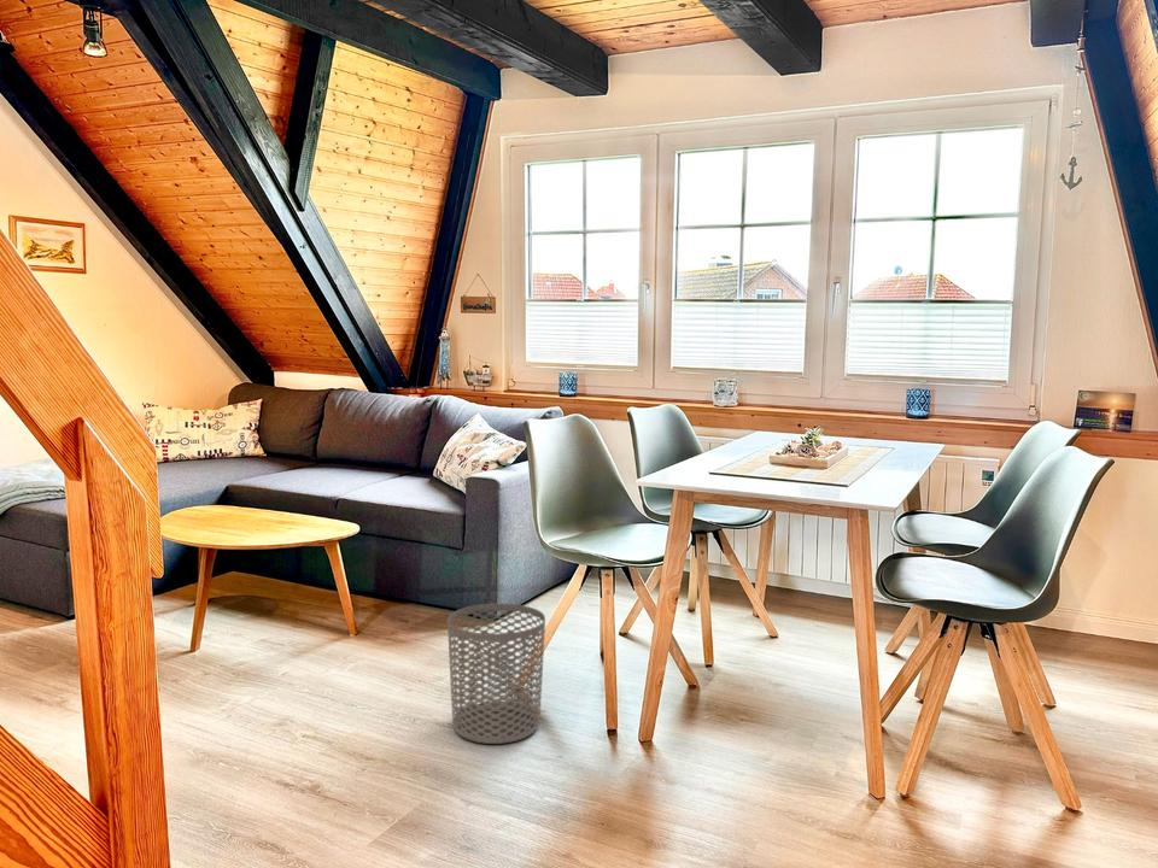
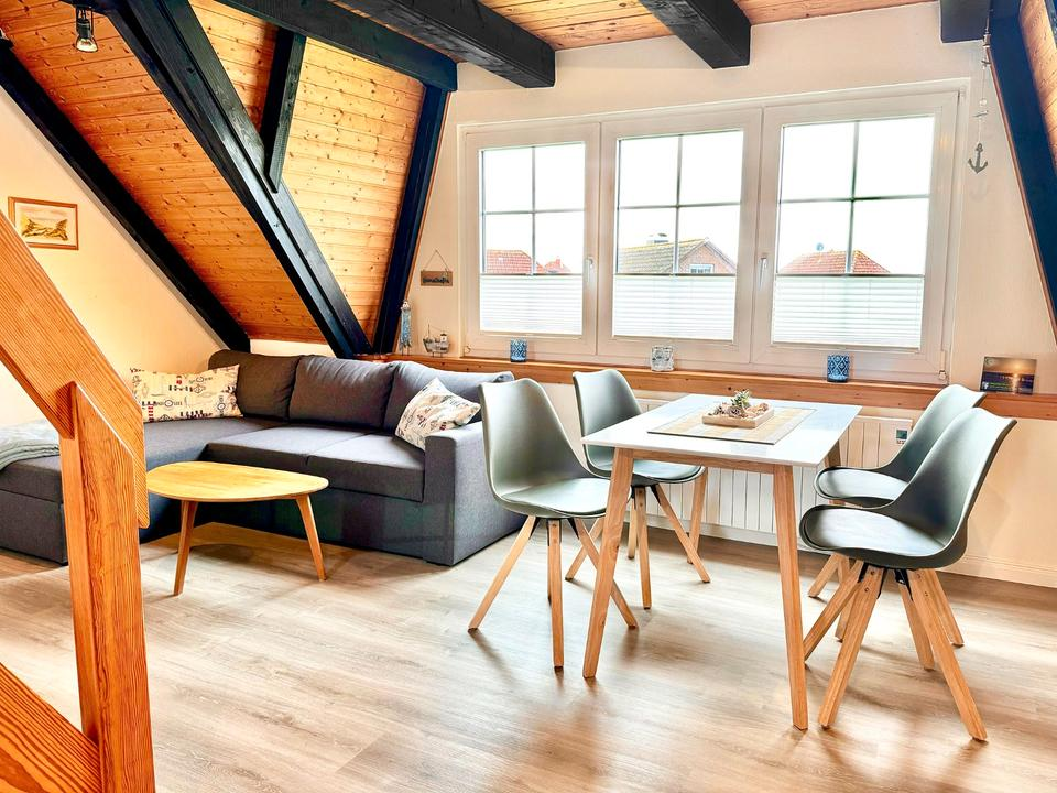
- waste bin (496, 671)
